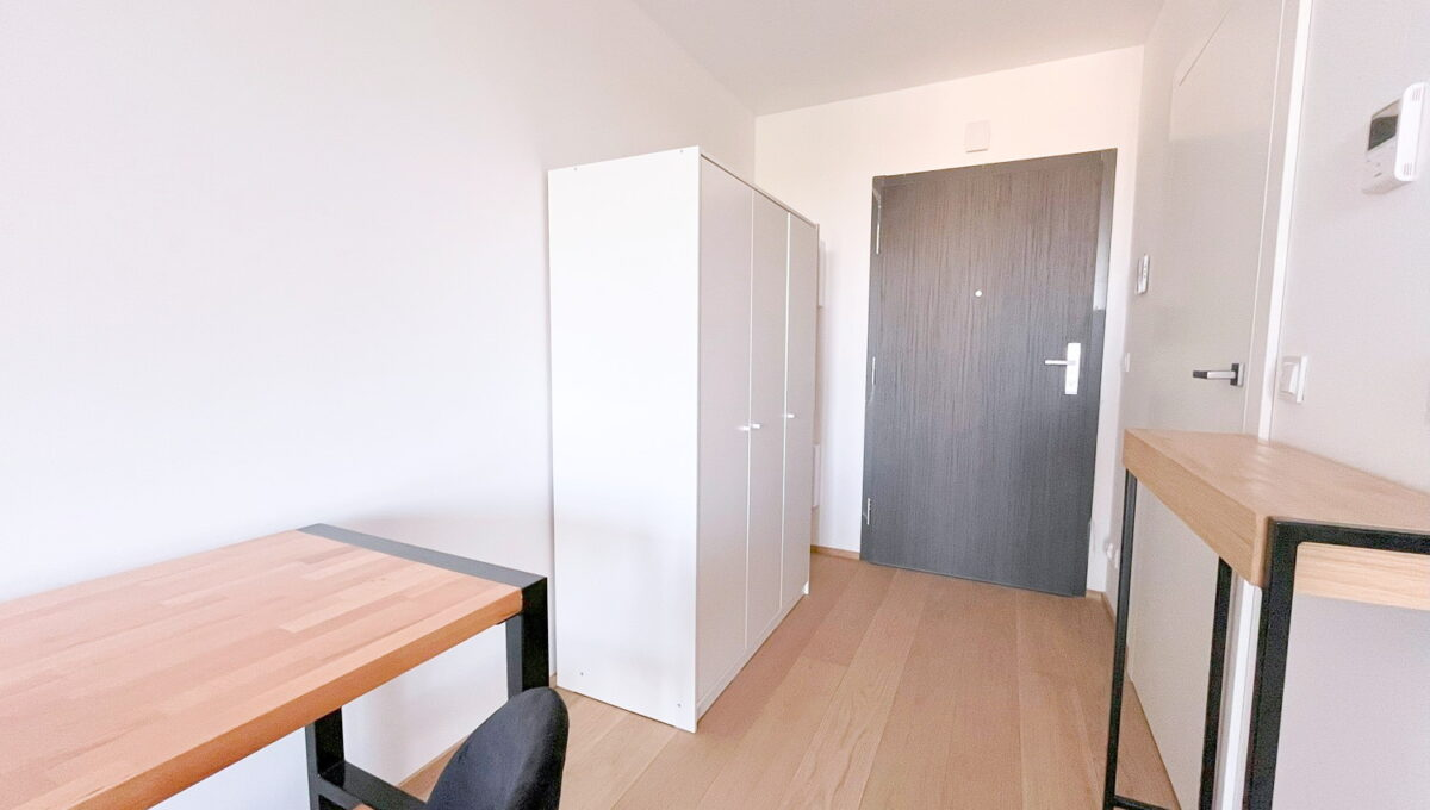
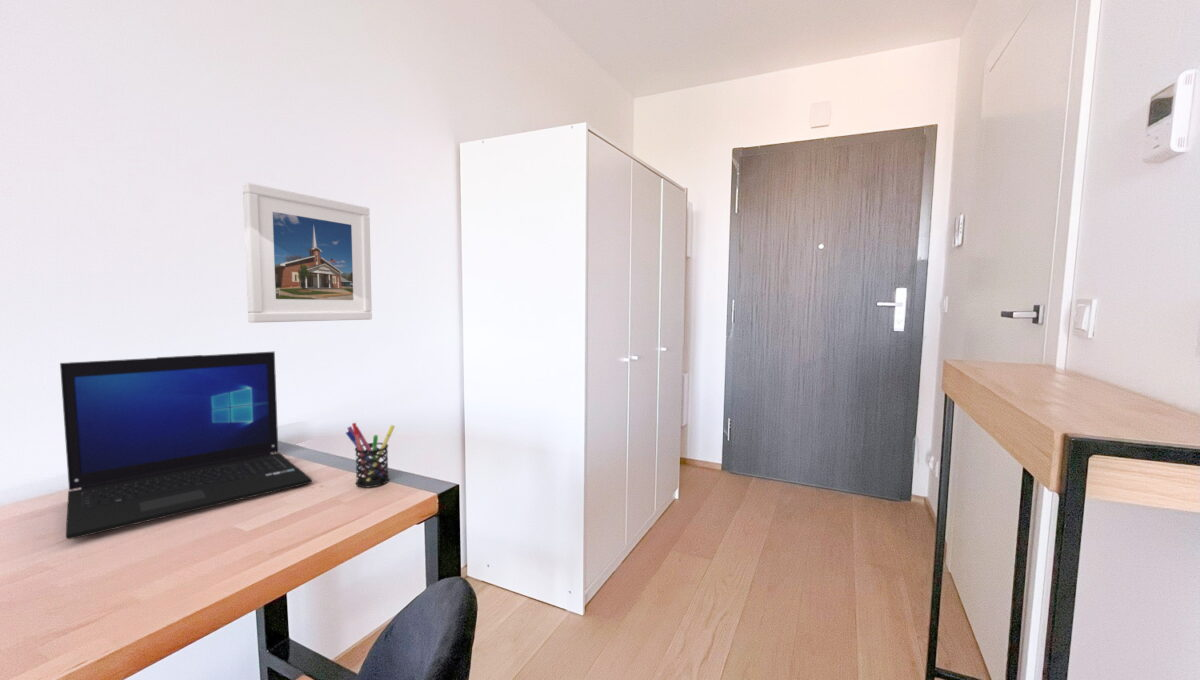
+ pen holder (370, 452)
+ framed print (314, 259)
+ laptop (192, 426)
